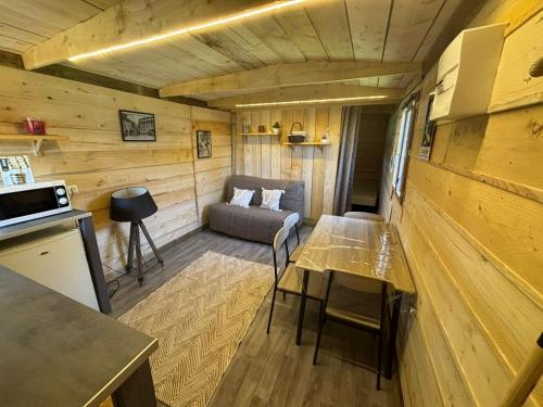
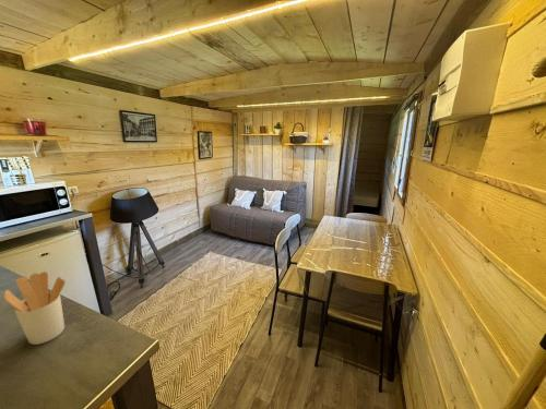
+ utensil holder (39, 305)
